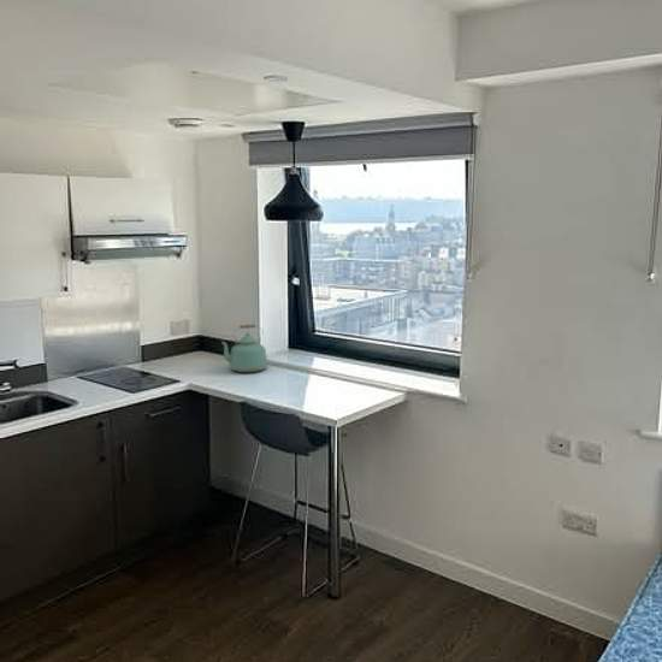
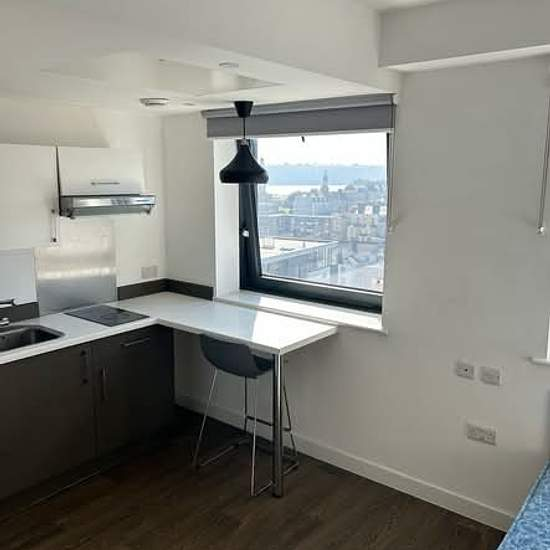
- kettle (243, 347)
